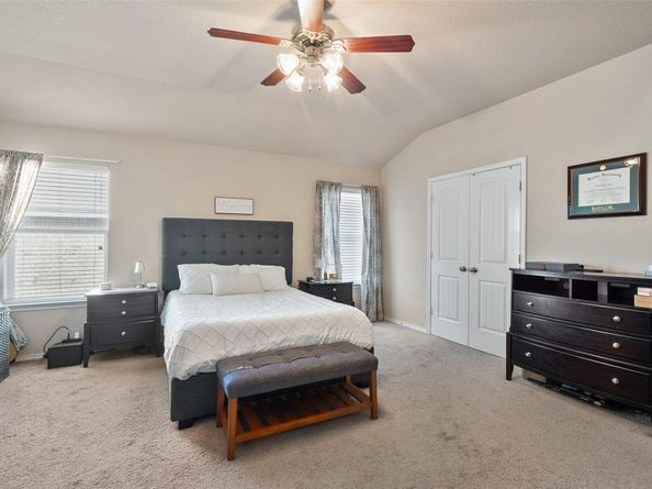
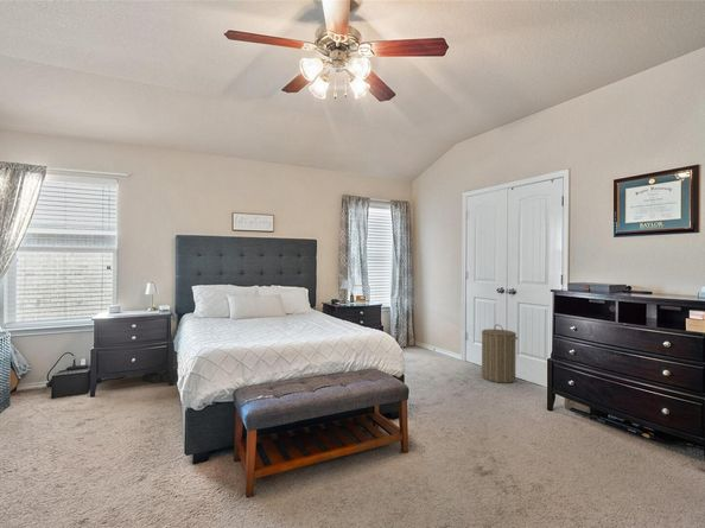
+ laundry hamper (498, 351)
